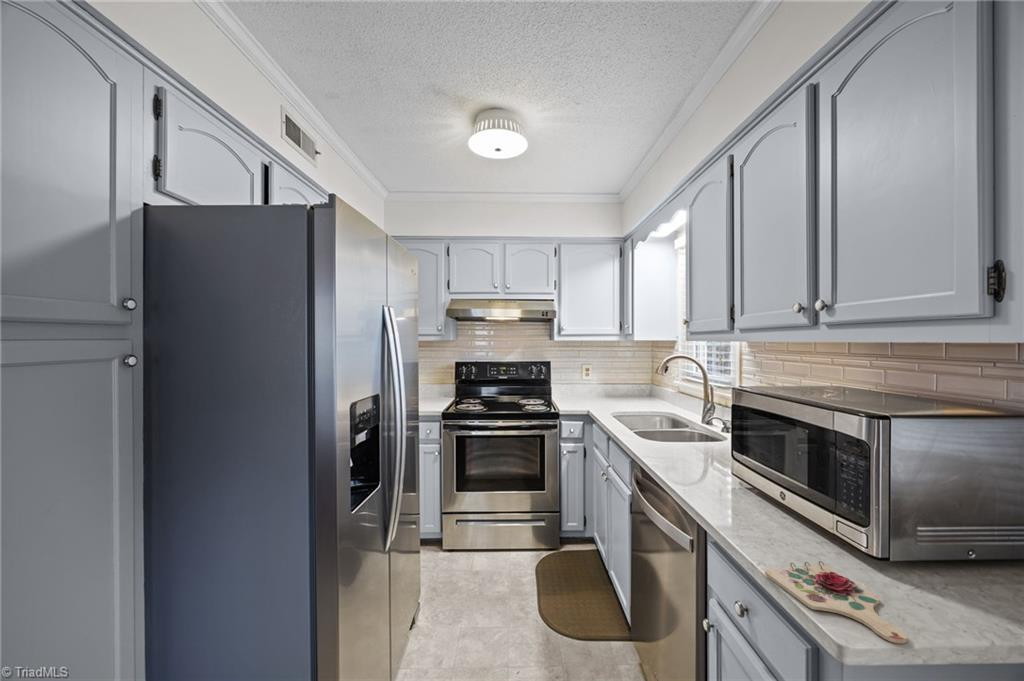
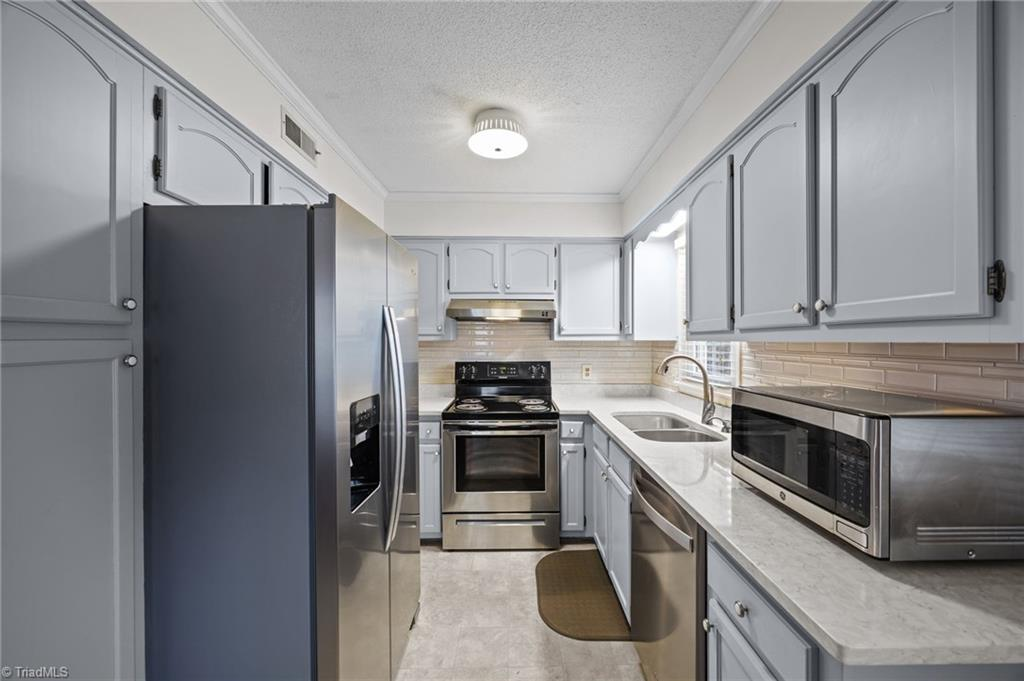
- cutting board (841, 595)
